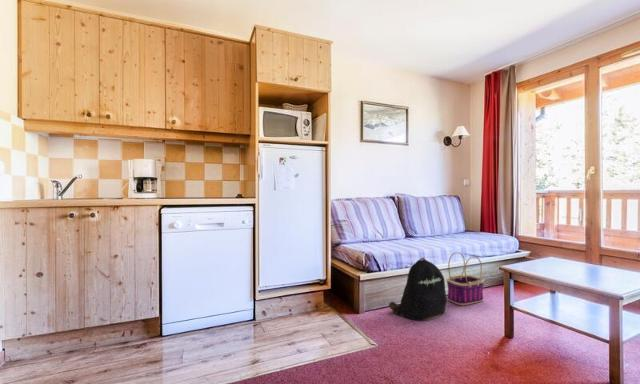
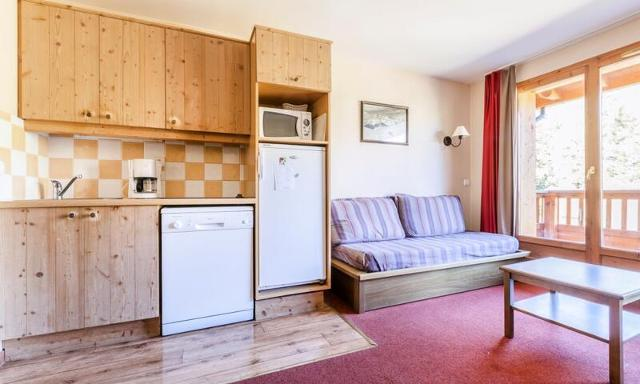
- backpack (421, 285)
- basket (465, 277)
